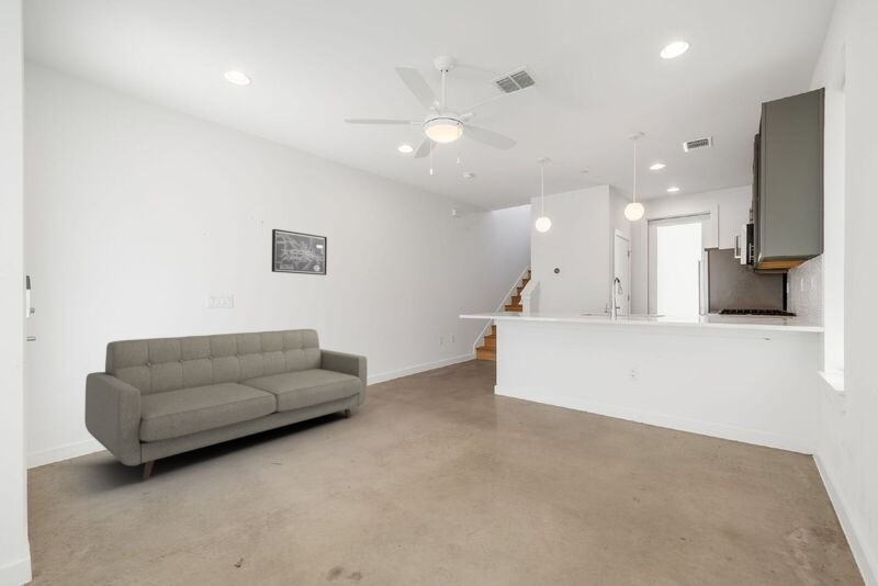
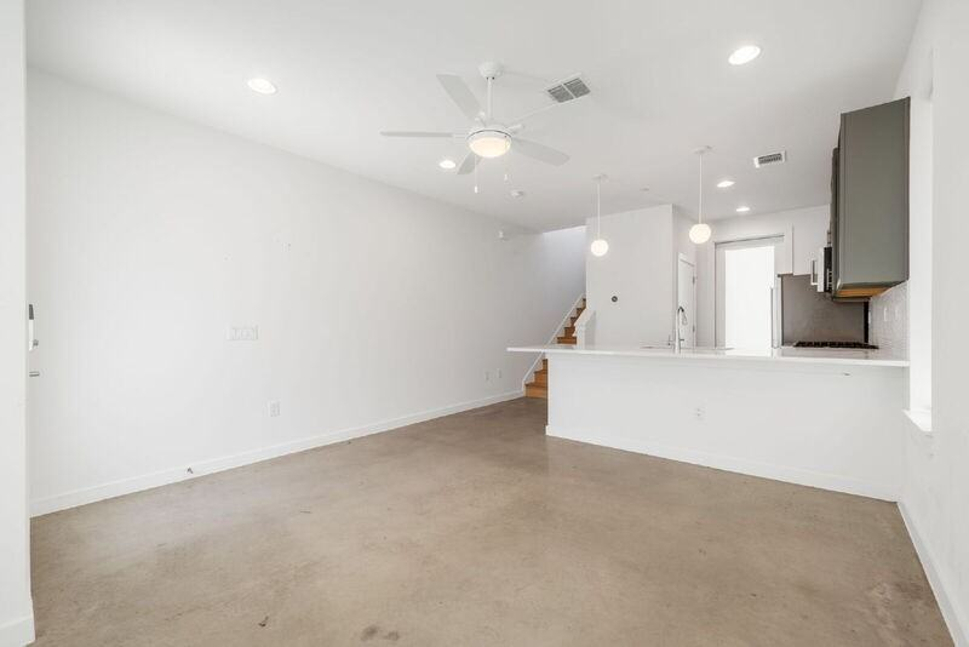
- wall art (301, 252)
- sofa (248, 384)
